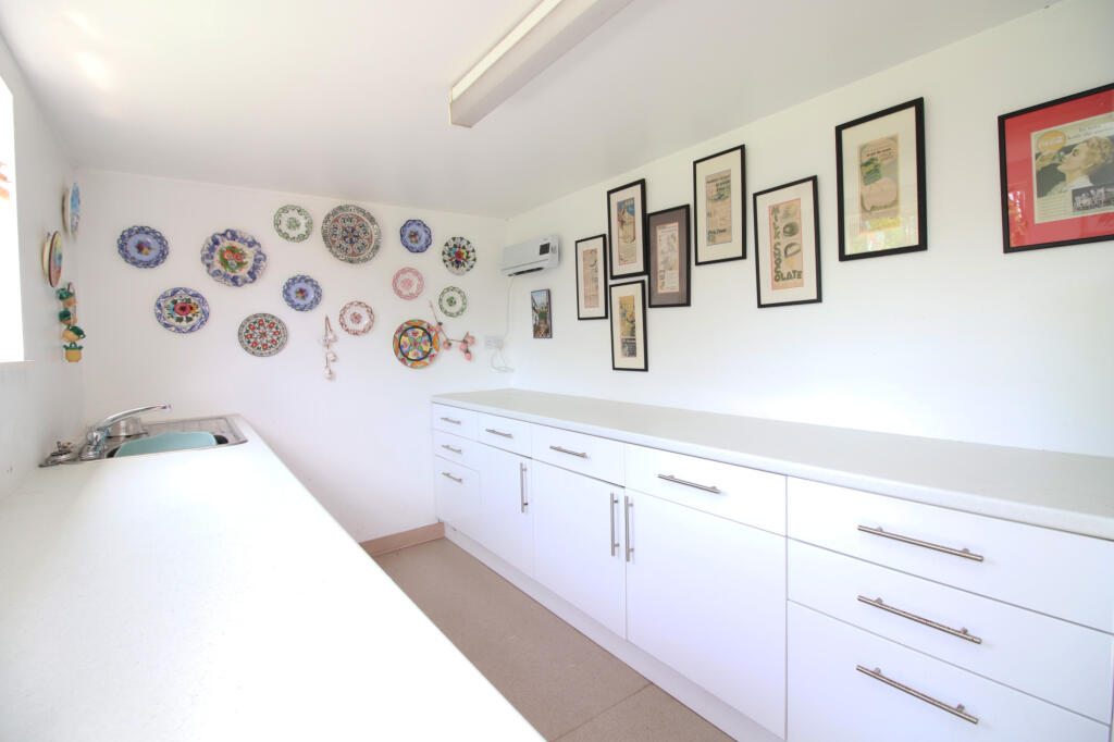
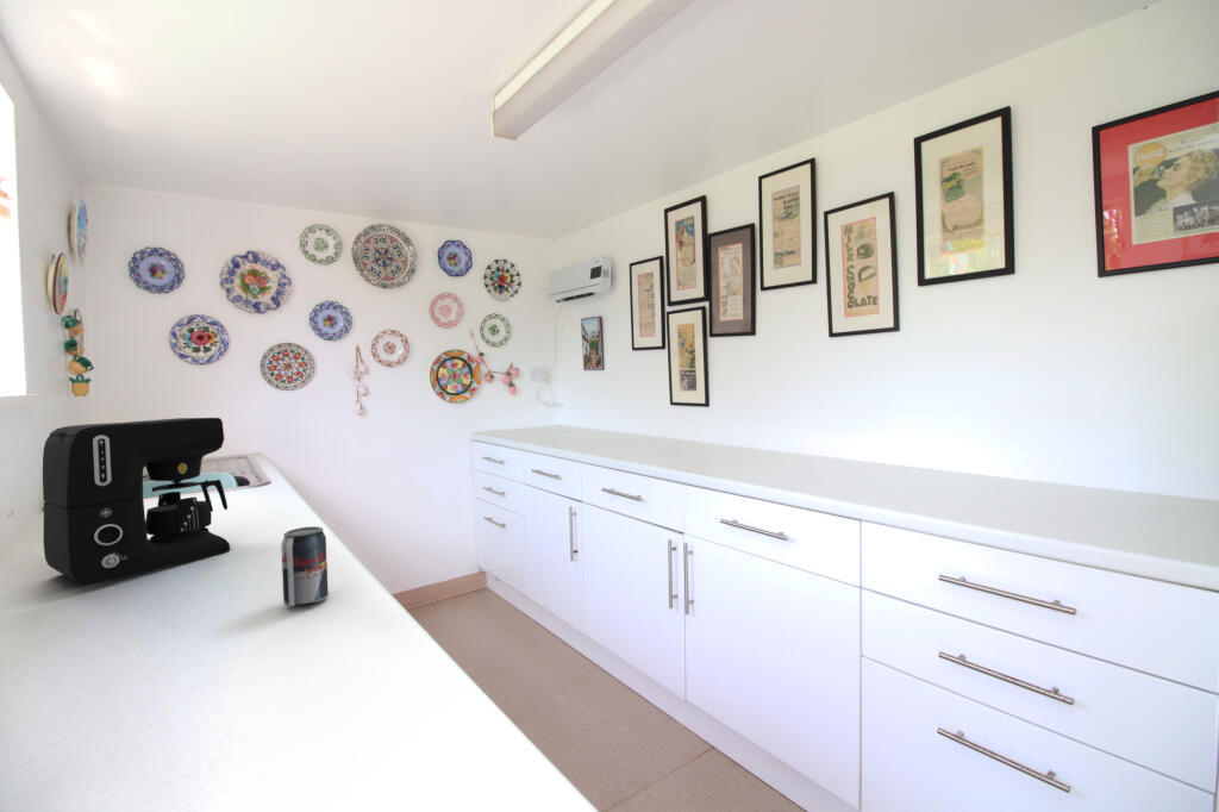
+ coffee maker (151, 488)
+ beverage can (305, 566)
